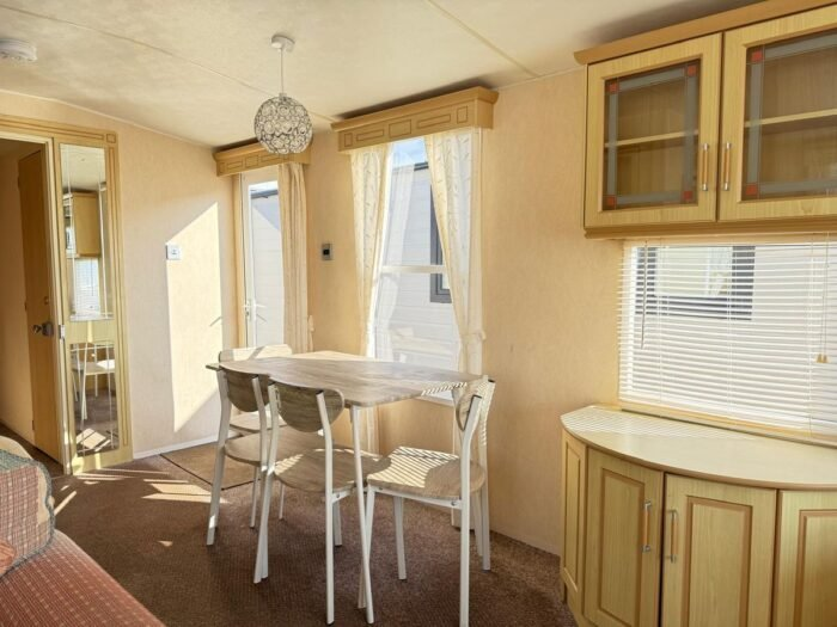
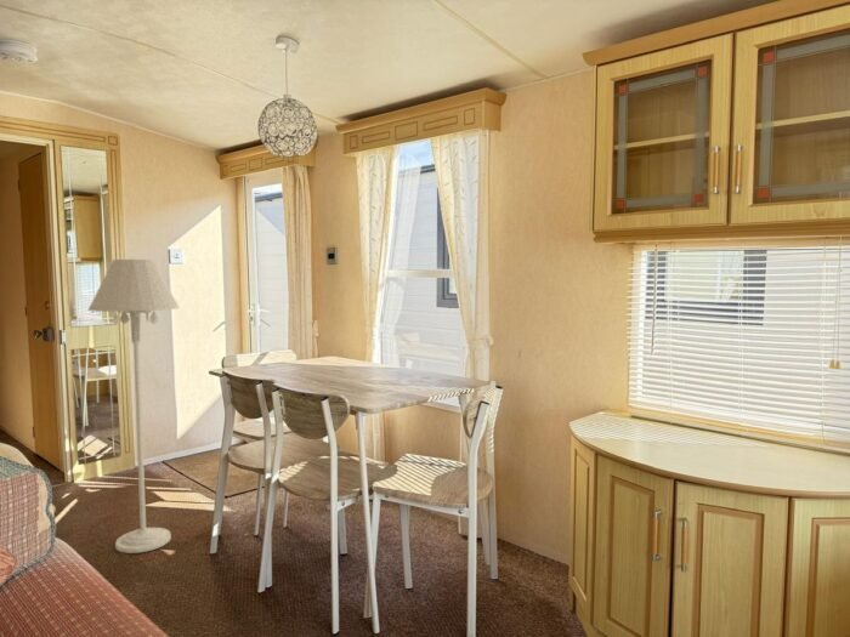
+ floor lamp (138, 403)
